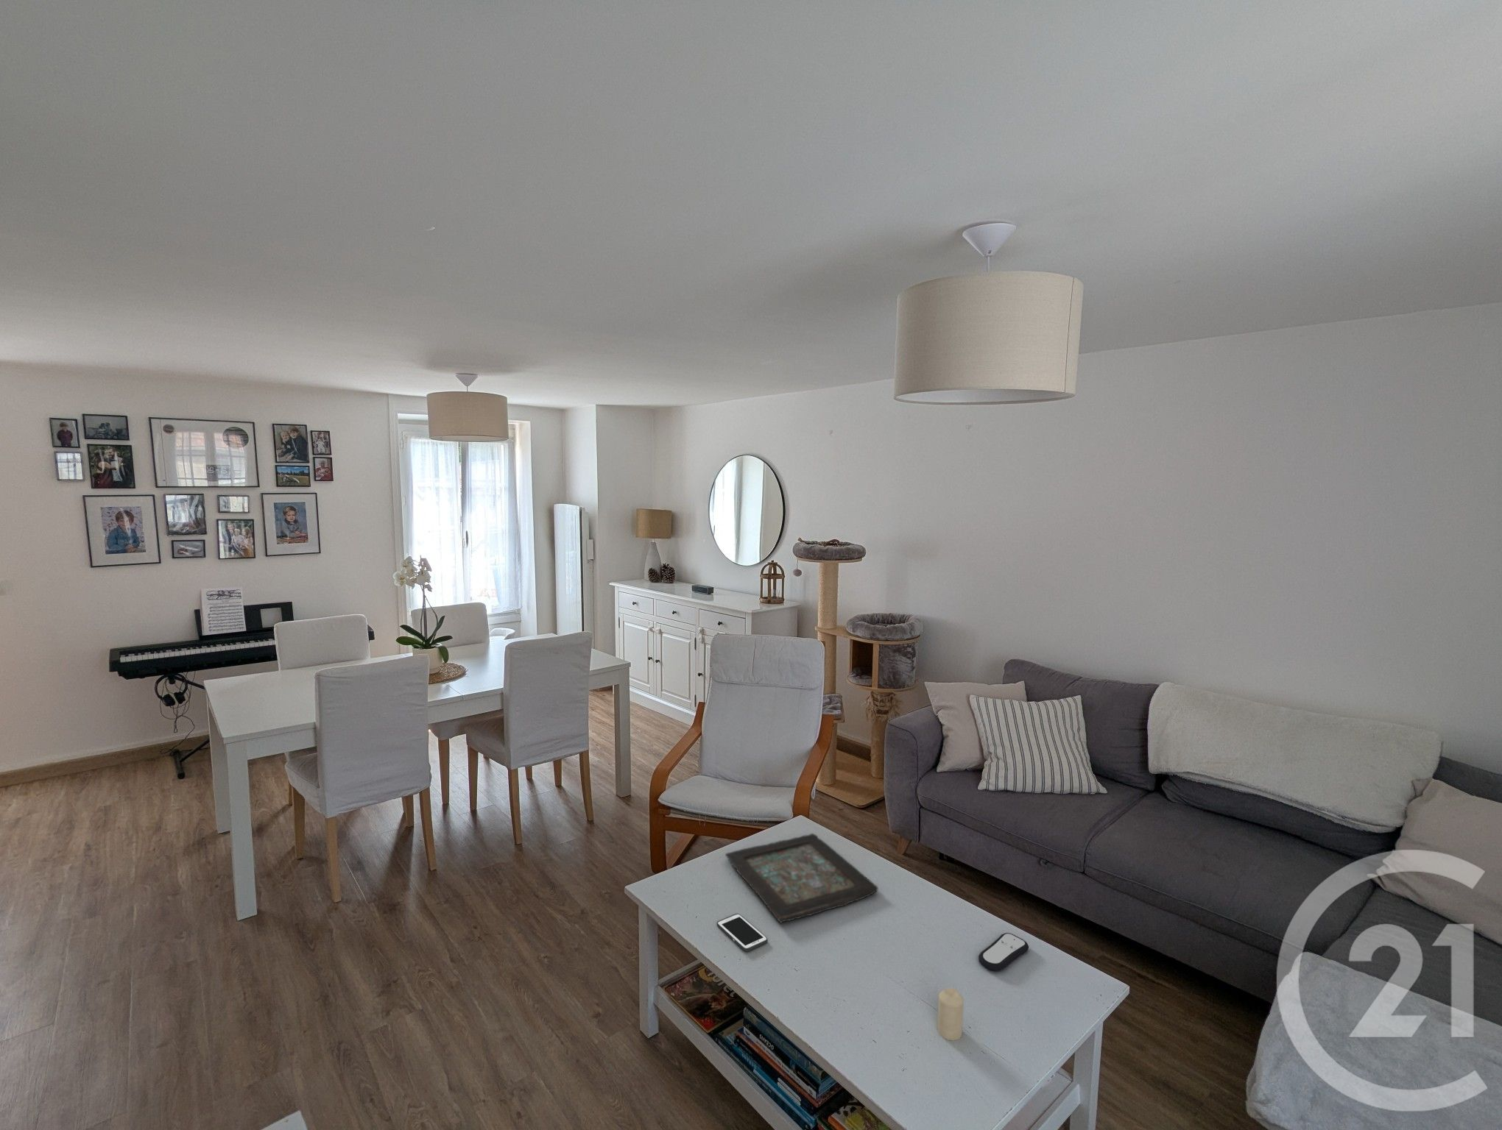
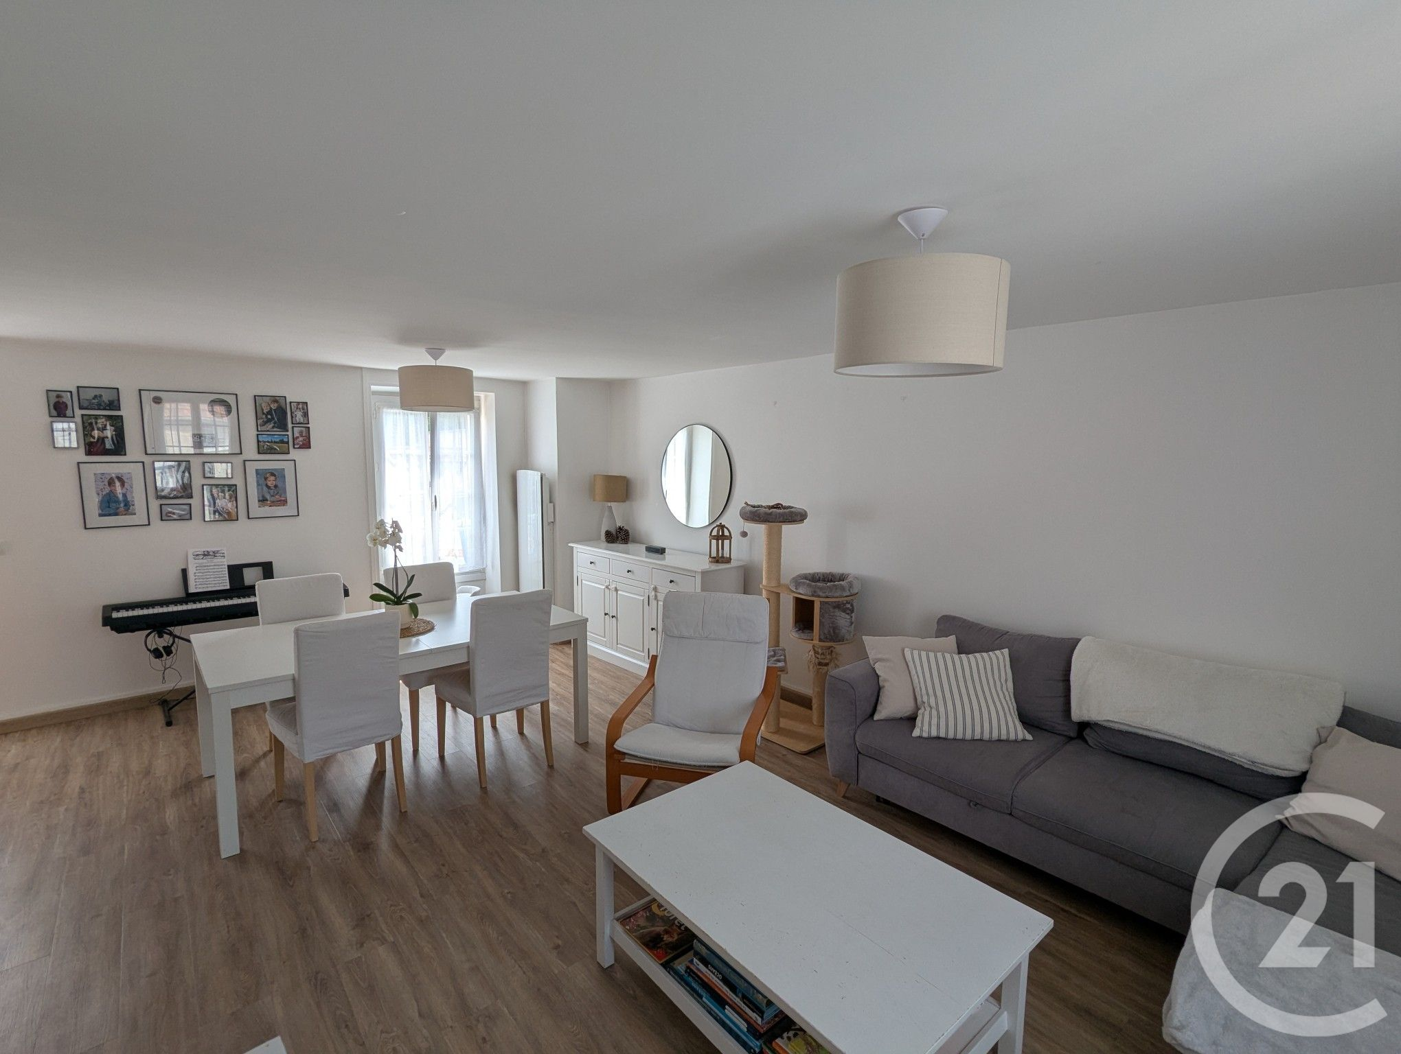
- decorative tray (798, 874)
- candle (950, 1011)
- cell phone (741, 932)
- remote control (1002, 951)
